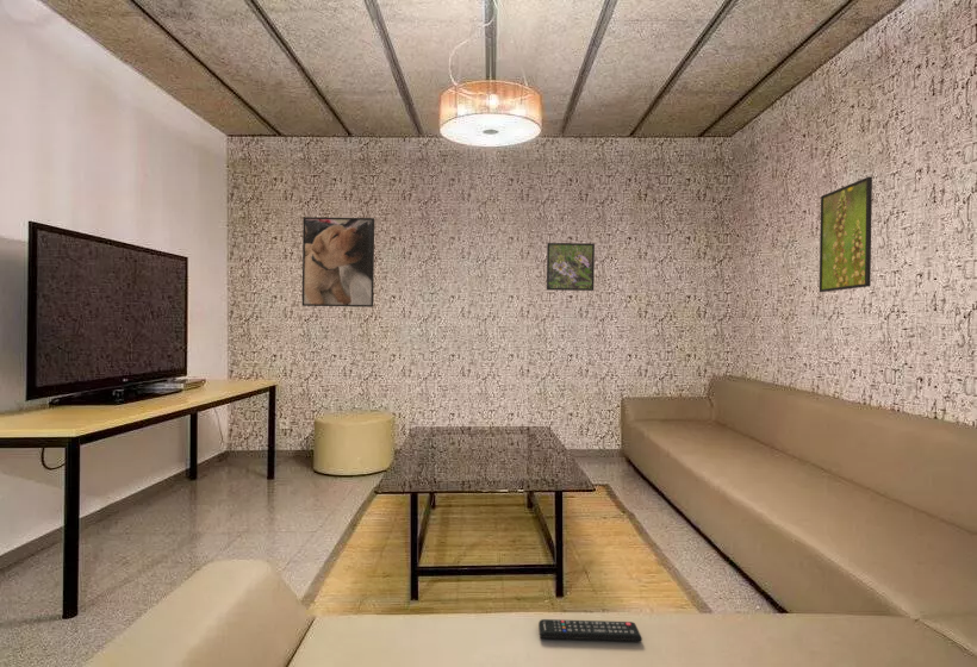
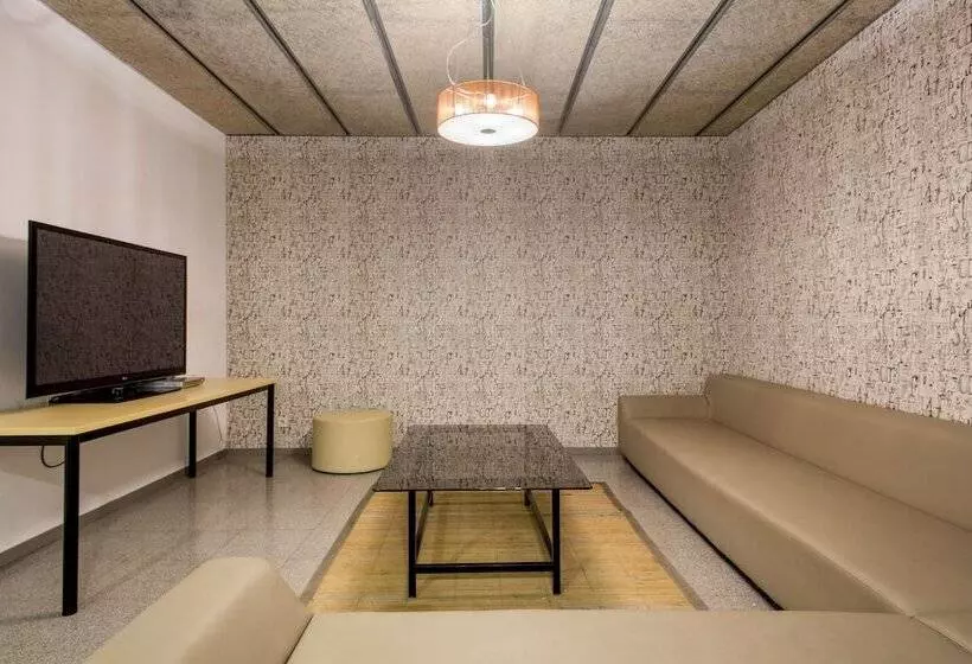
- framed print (338, 262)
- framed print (570, 267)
- remote control (589, 631)
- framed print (844, 238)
